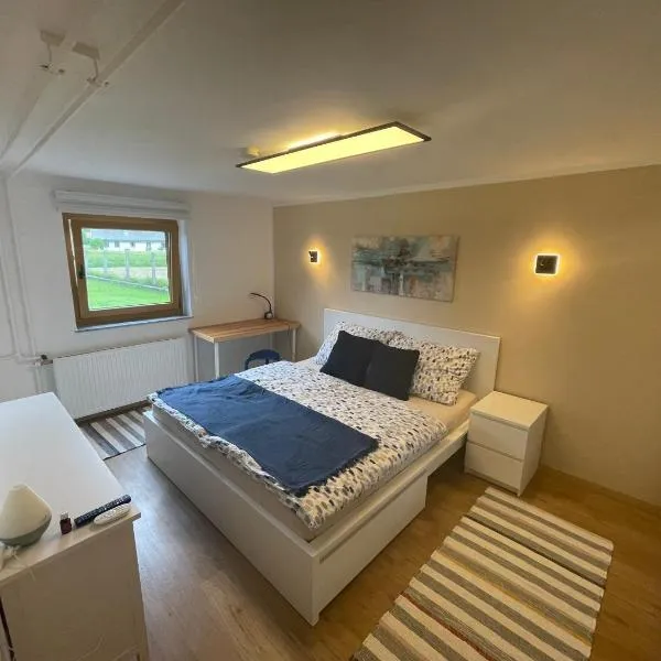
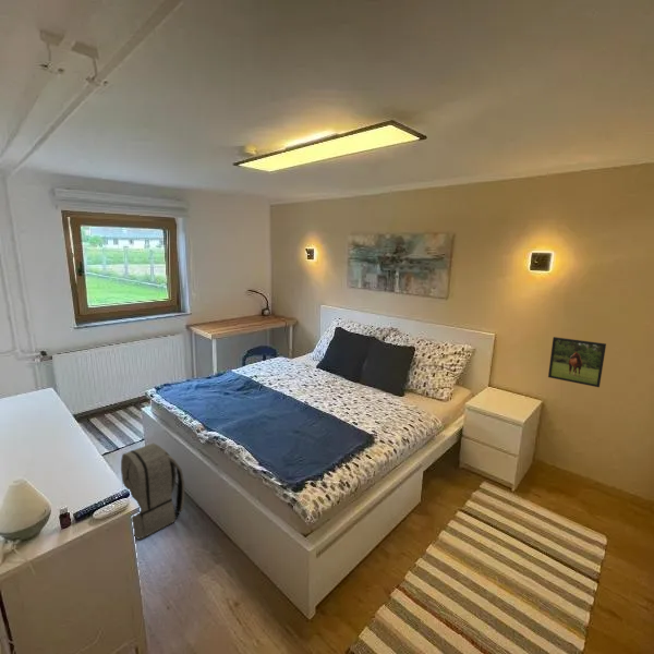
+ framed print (576, 361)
+ backpack (152, 483)
